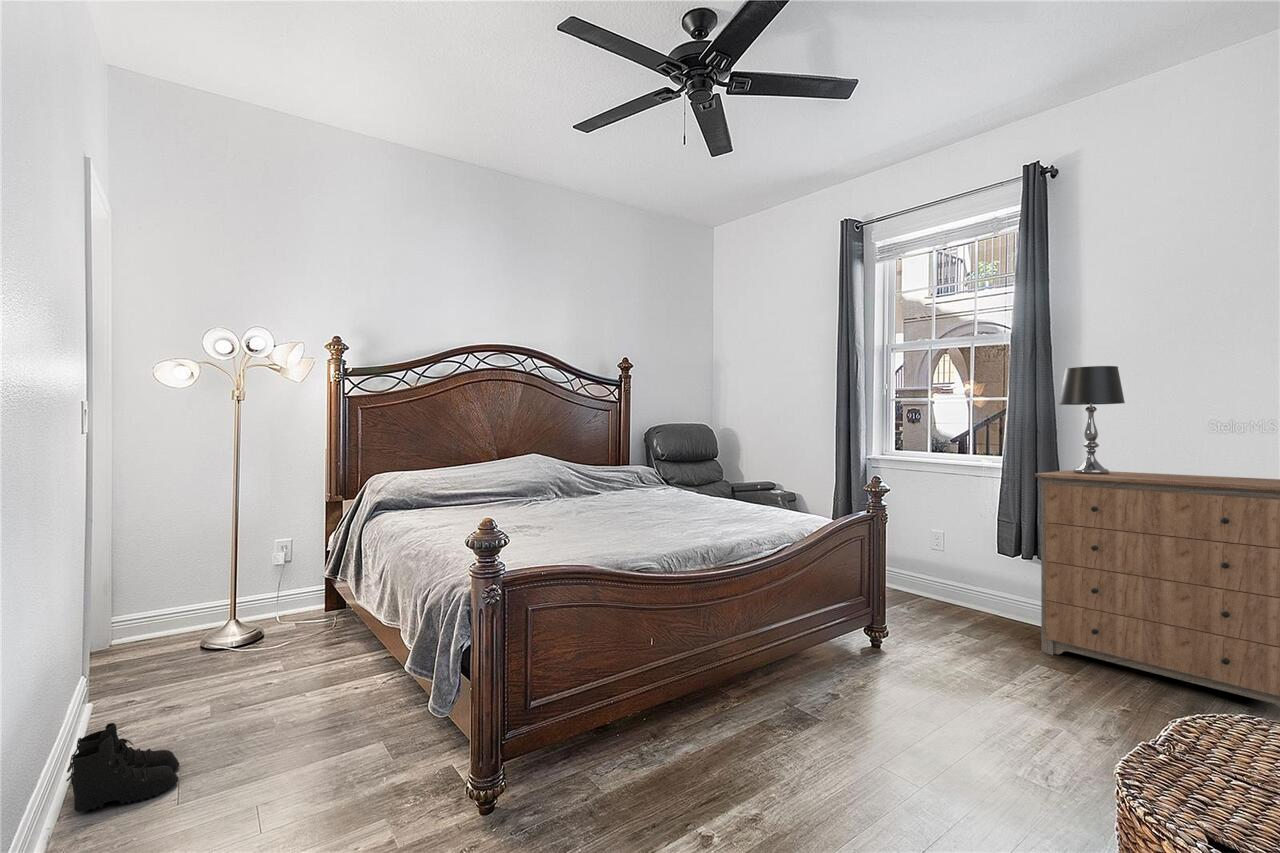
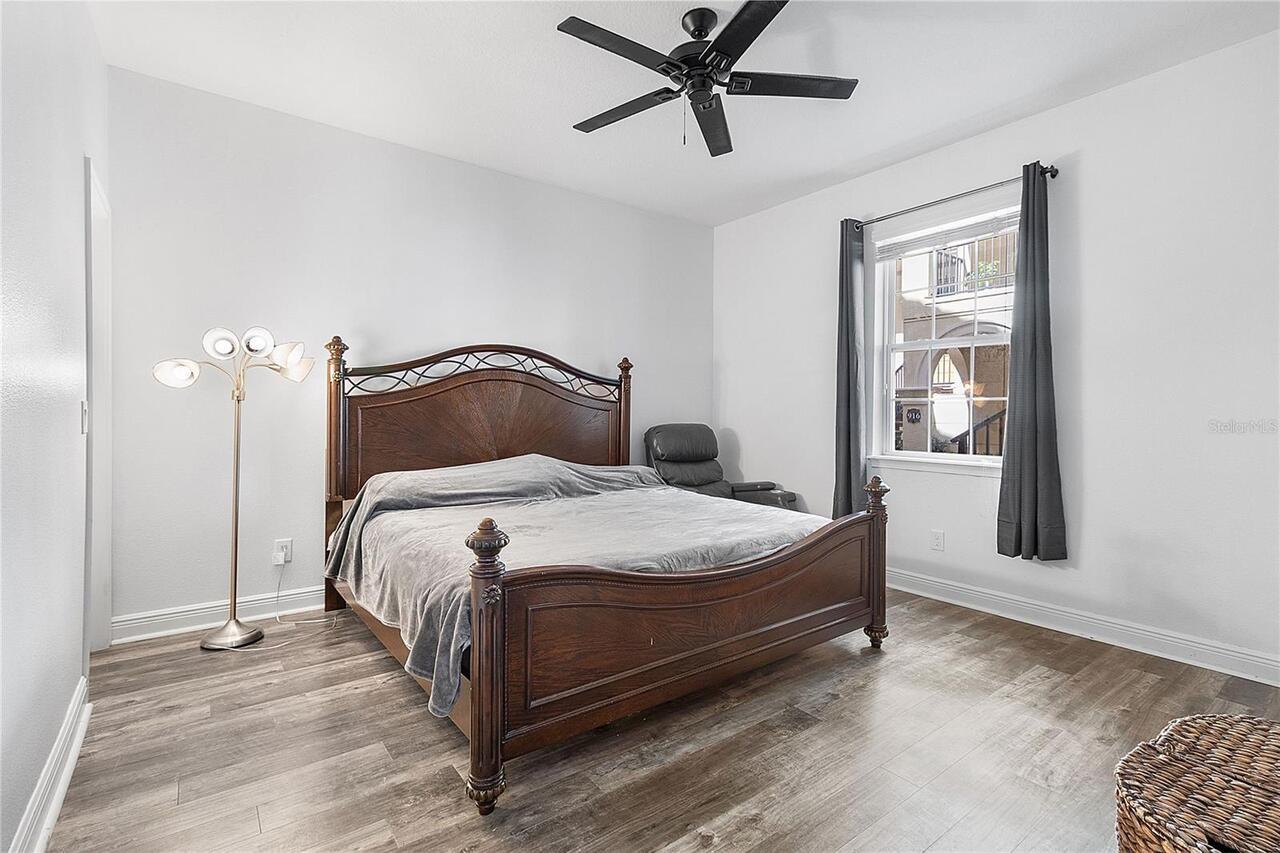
- table lamp (1091, 420)
- boots (126, 757)
- dresser (1172, 575)
